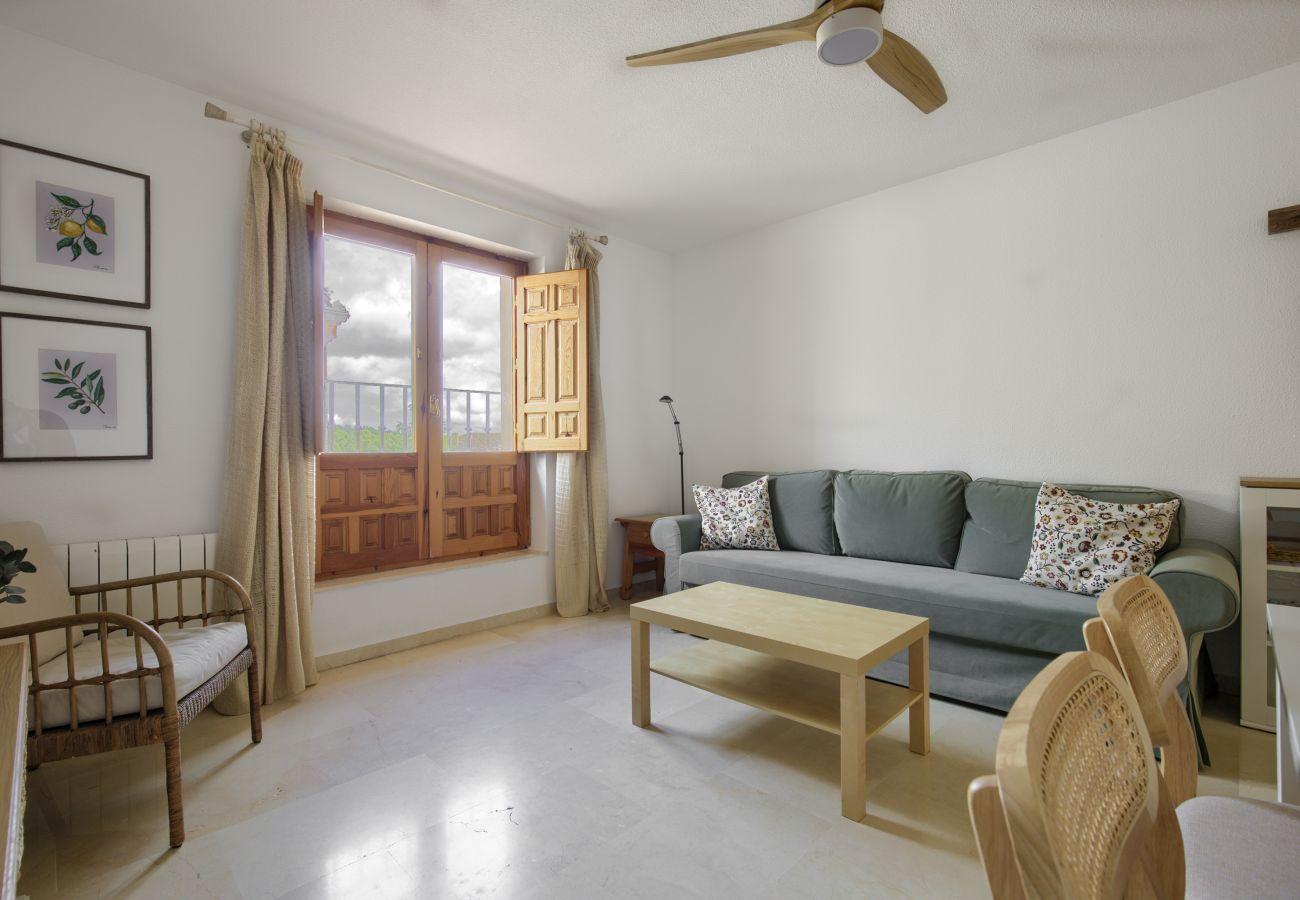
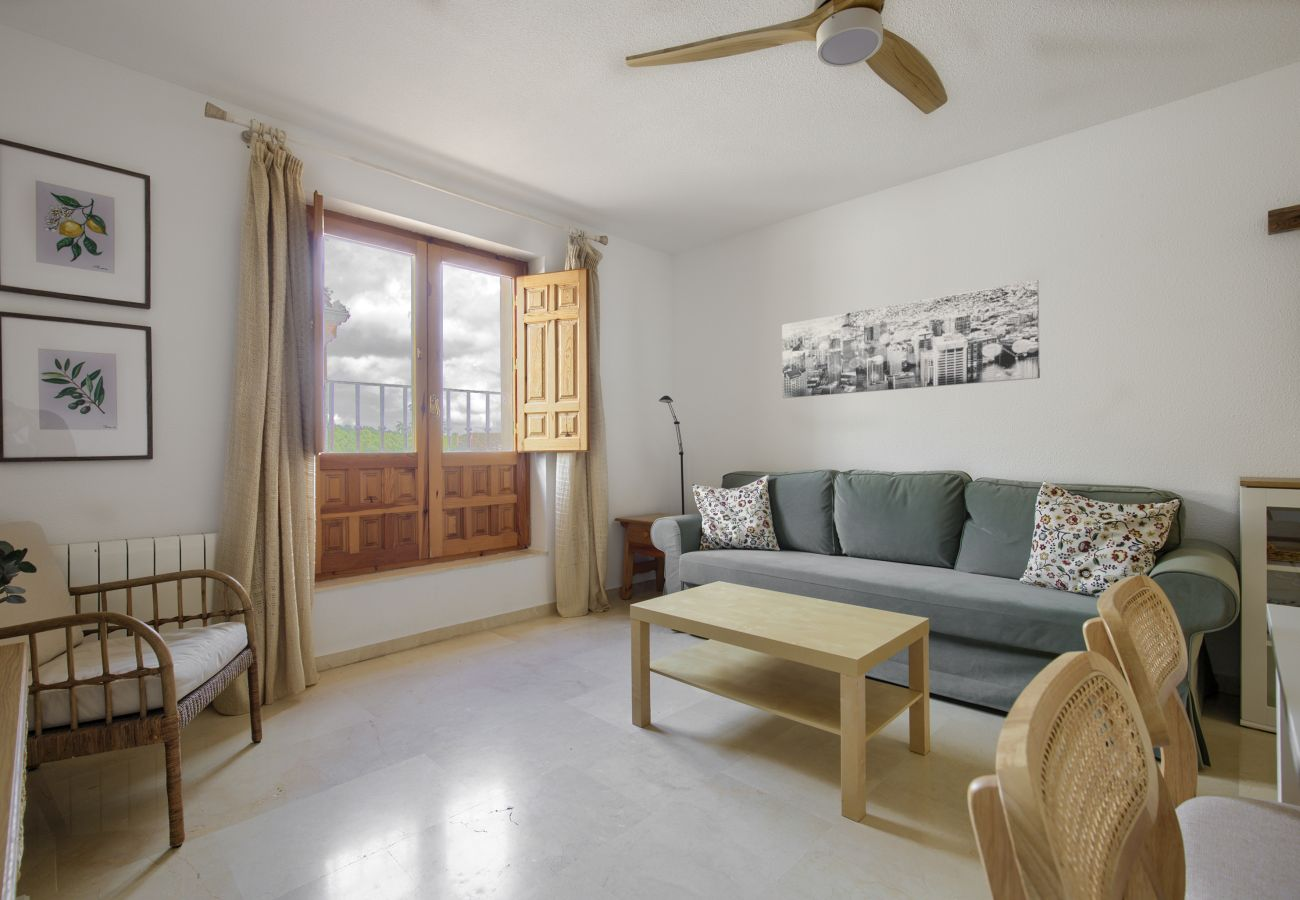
+ wall art (892, 347)
